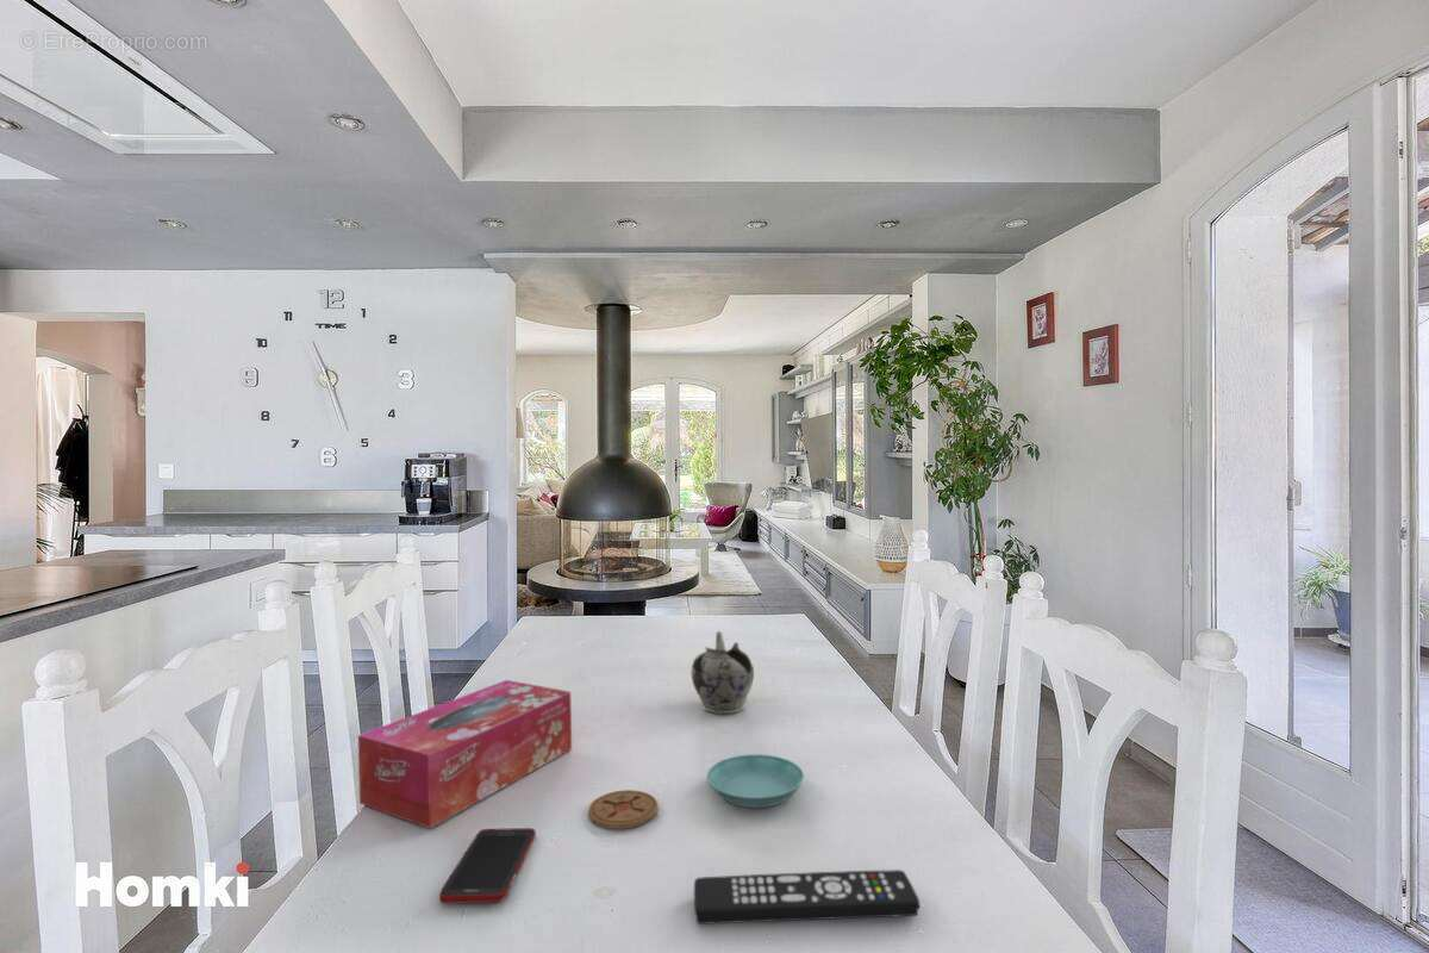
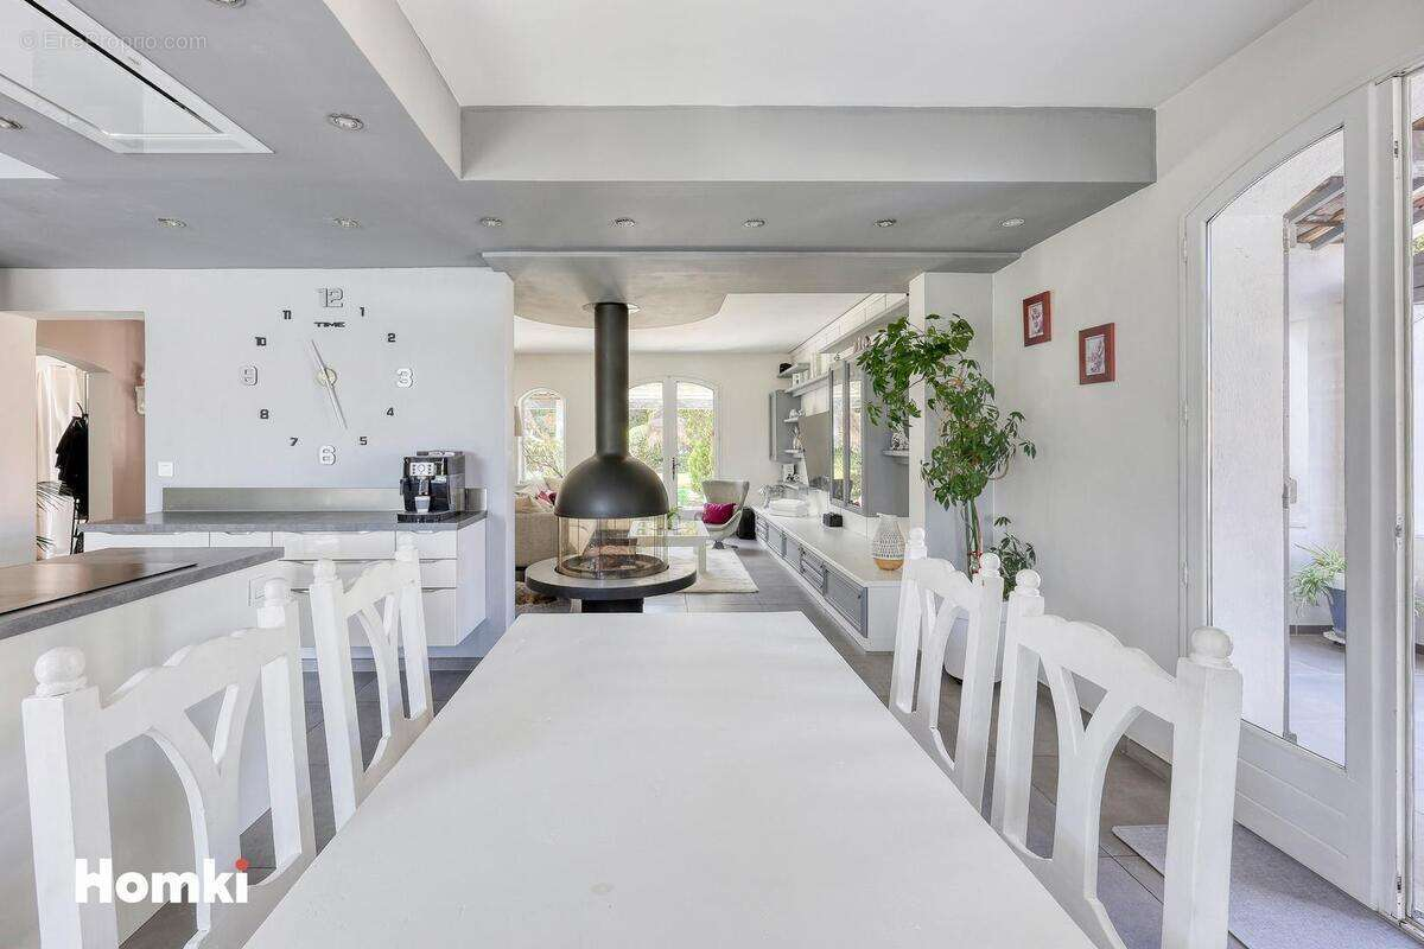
- cell phone (491, 862)
- tissue box (473, 742)
- remote control (804, 897)
- saucer (755, 781)
- coaster (623, 808)
- teapot (720, 671)
